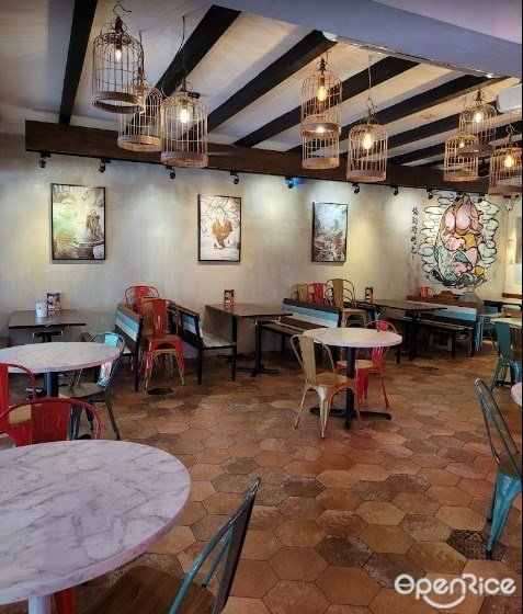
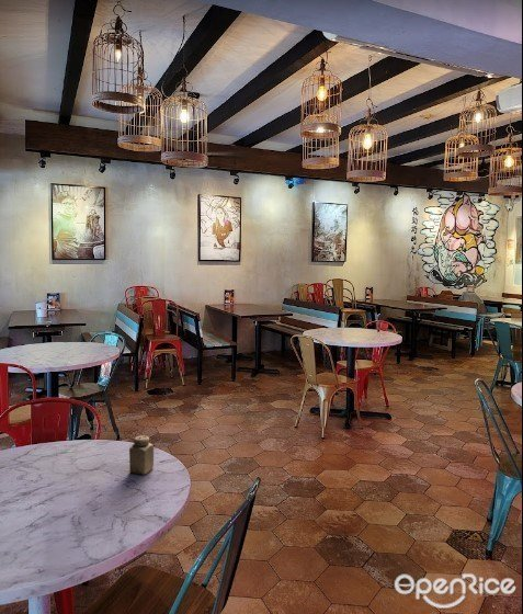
+ salt shaker (141, 453)
